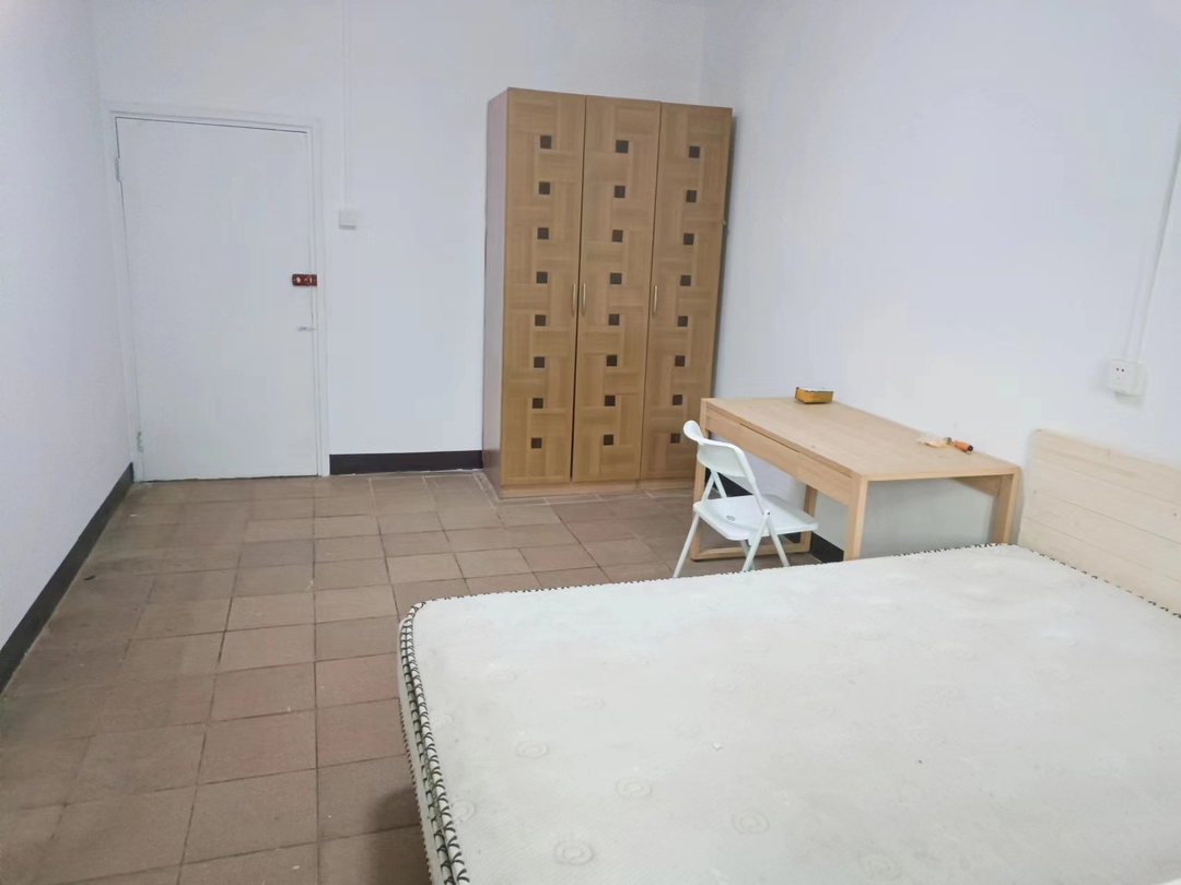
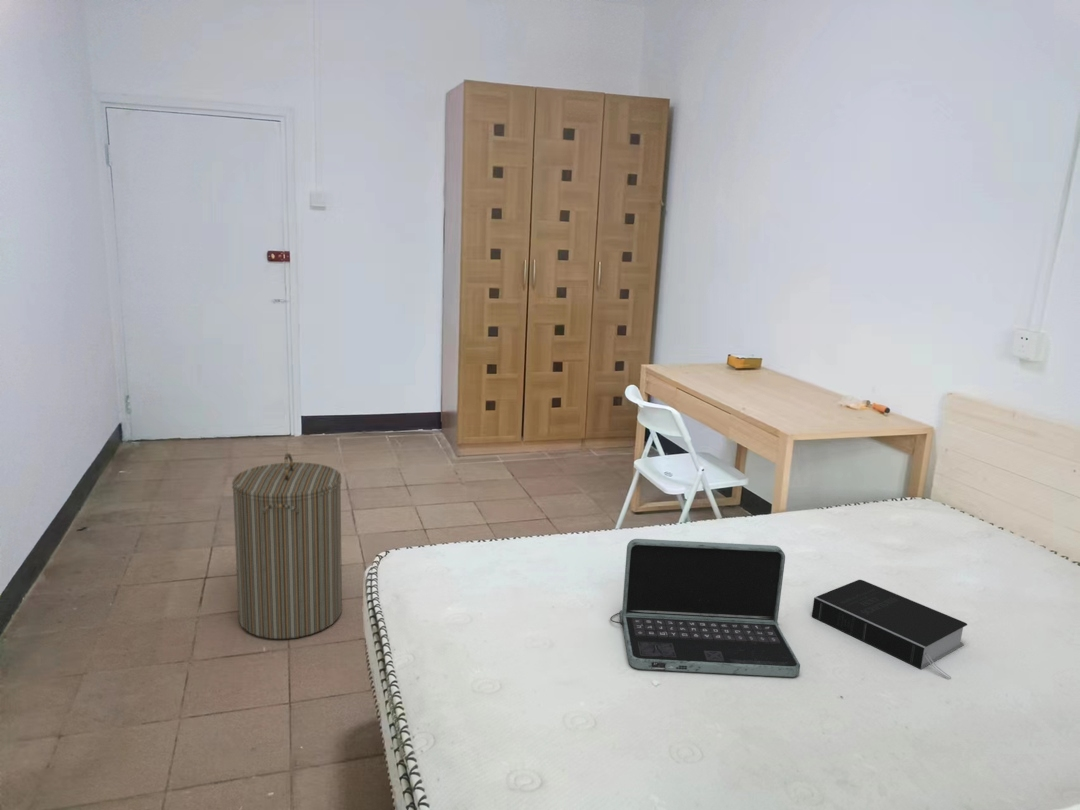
+ book (898, 625)
+ laundry hamper (289, 536)
+ laptop (703, 599)
